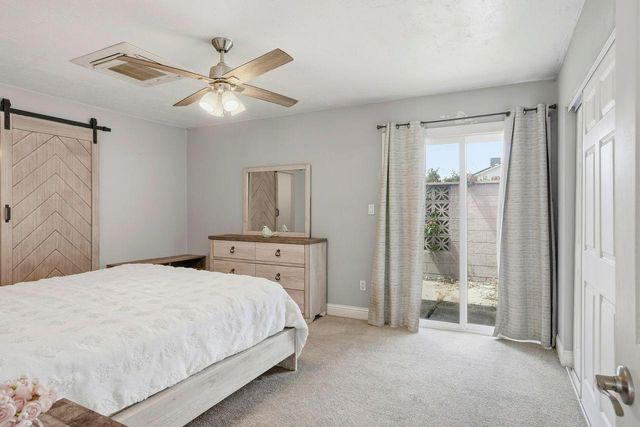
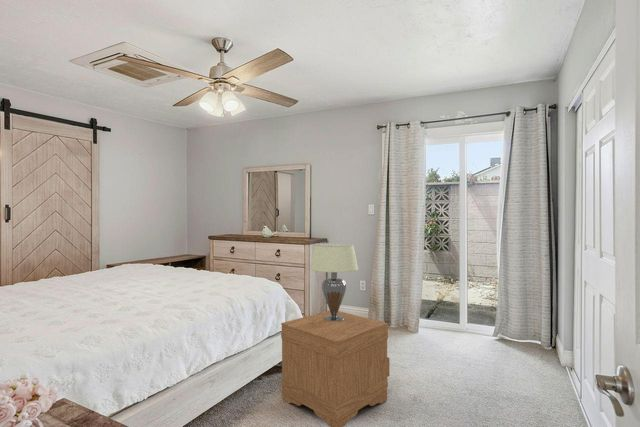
+ lampshade (334, 281)
+ nightstand (337, 360)
